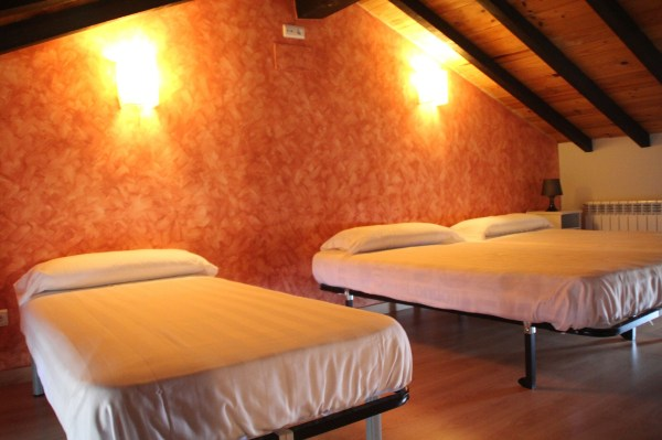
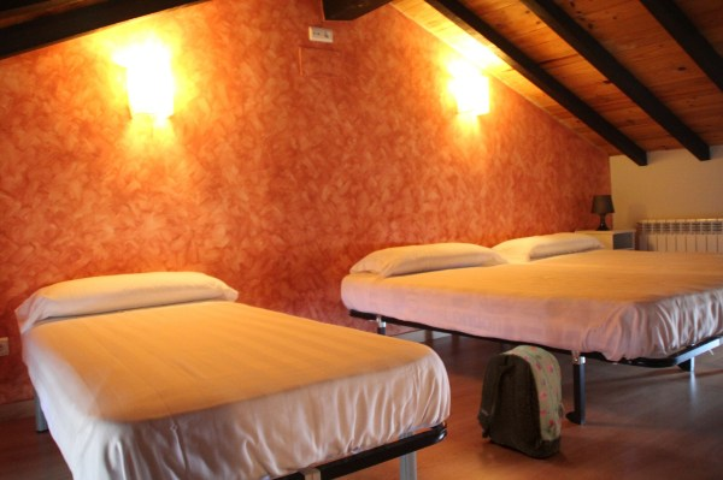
+ backpack (522, 396)
